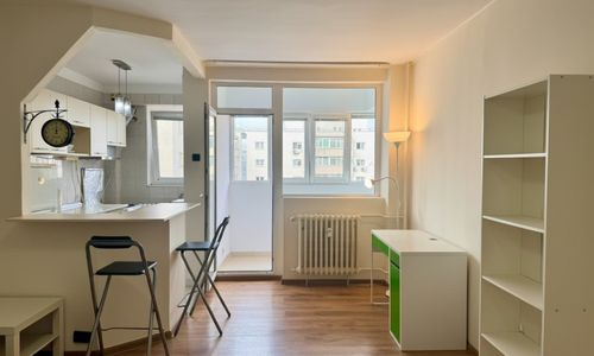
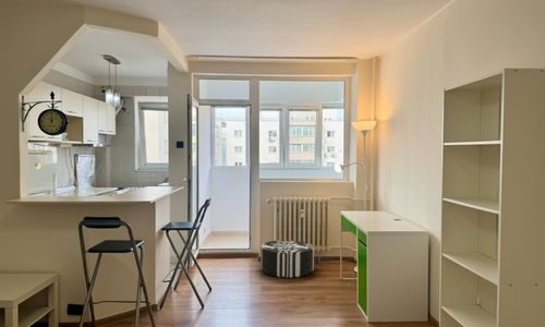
+ pouf (287, 257)
